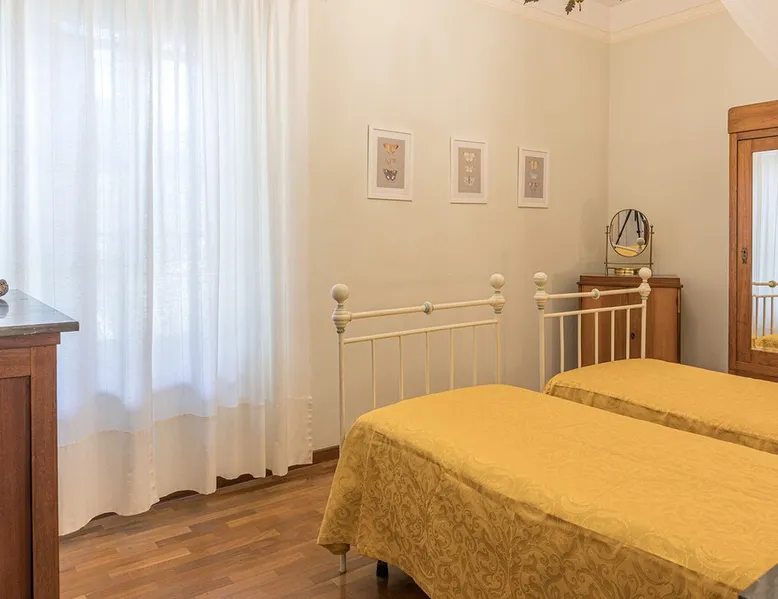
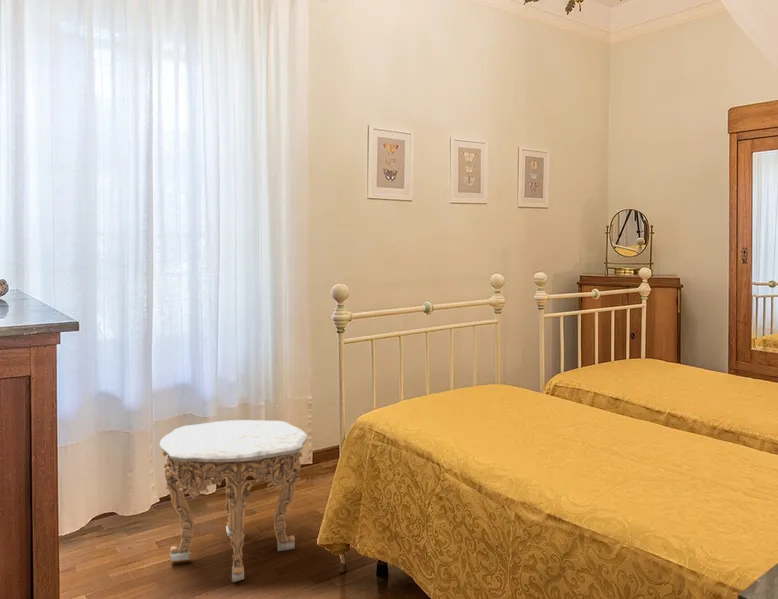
+ side table (235, 494)
